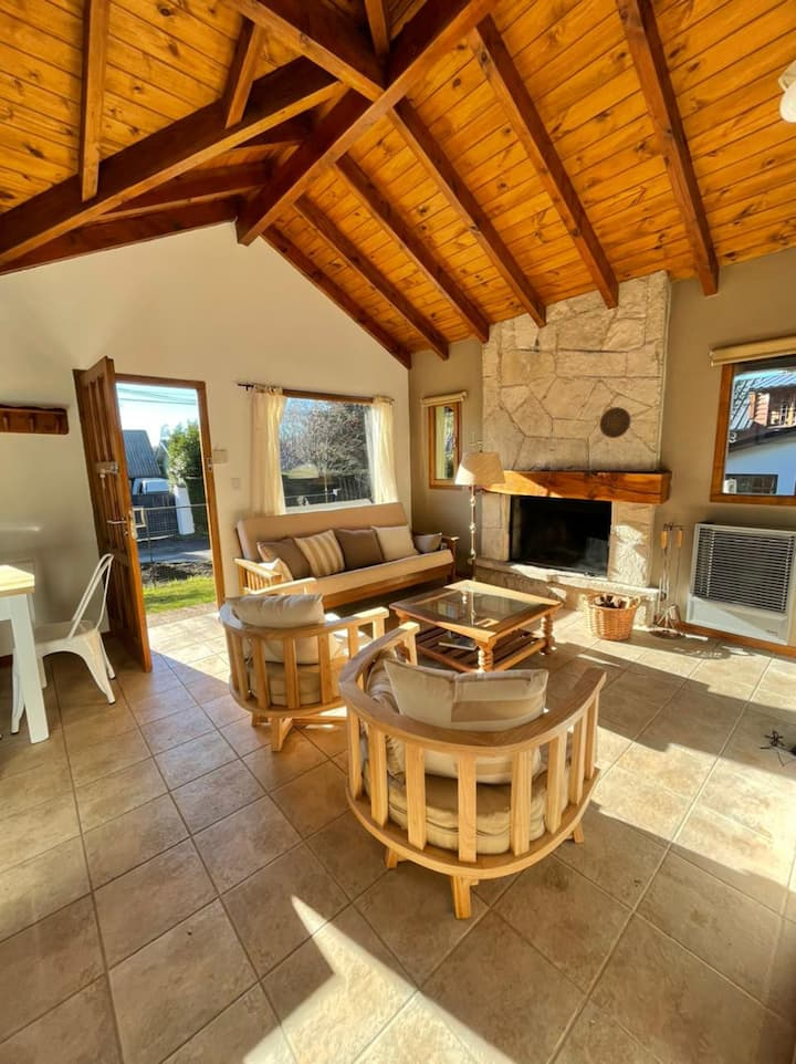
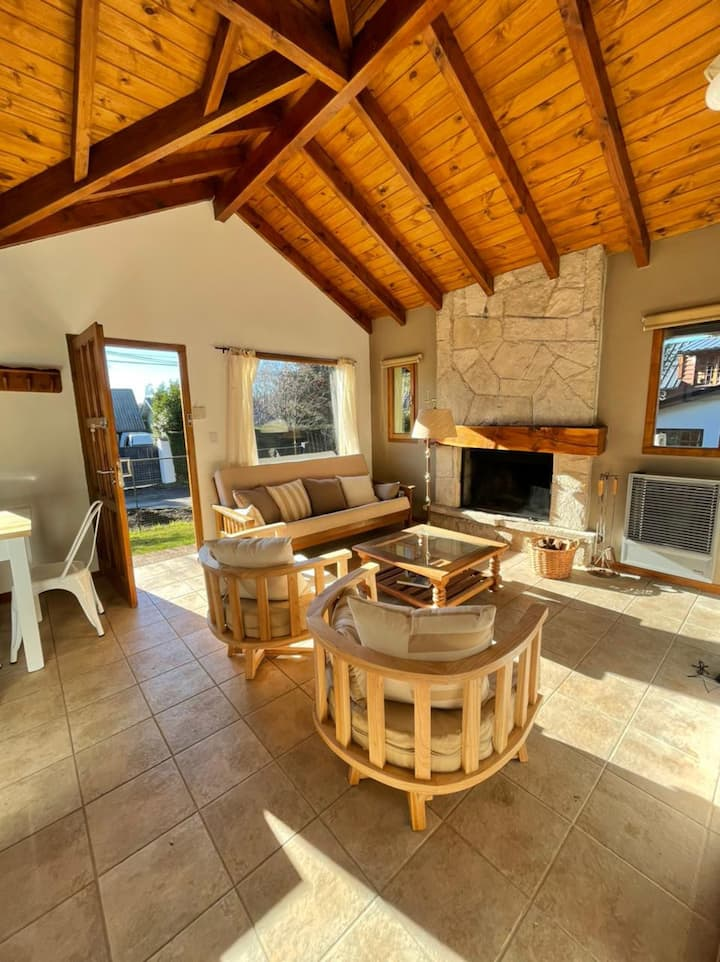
- decorative plate (614, 423)
